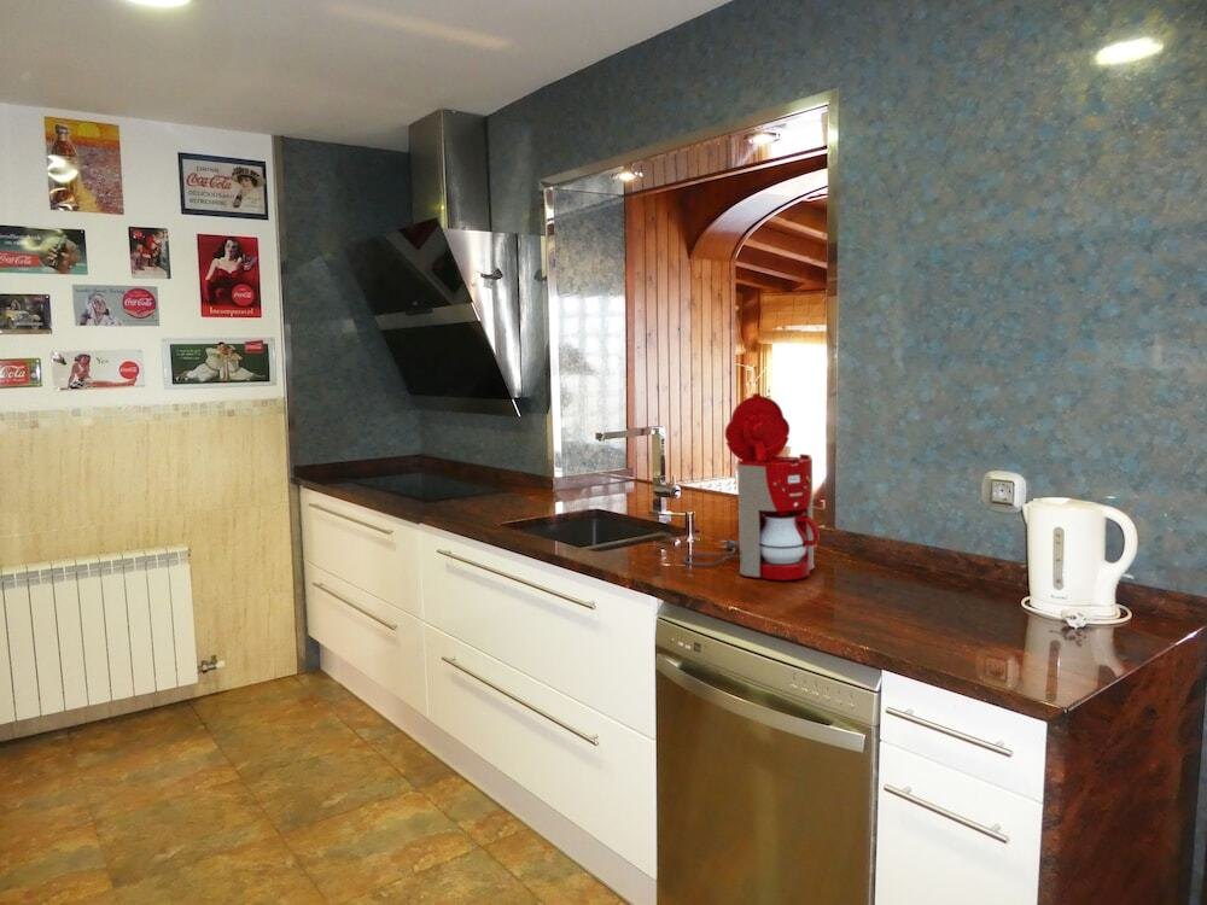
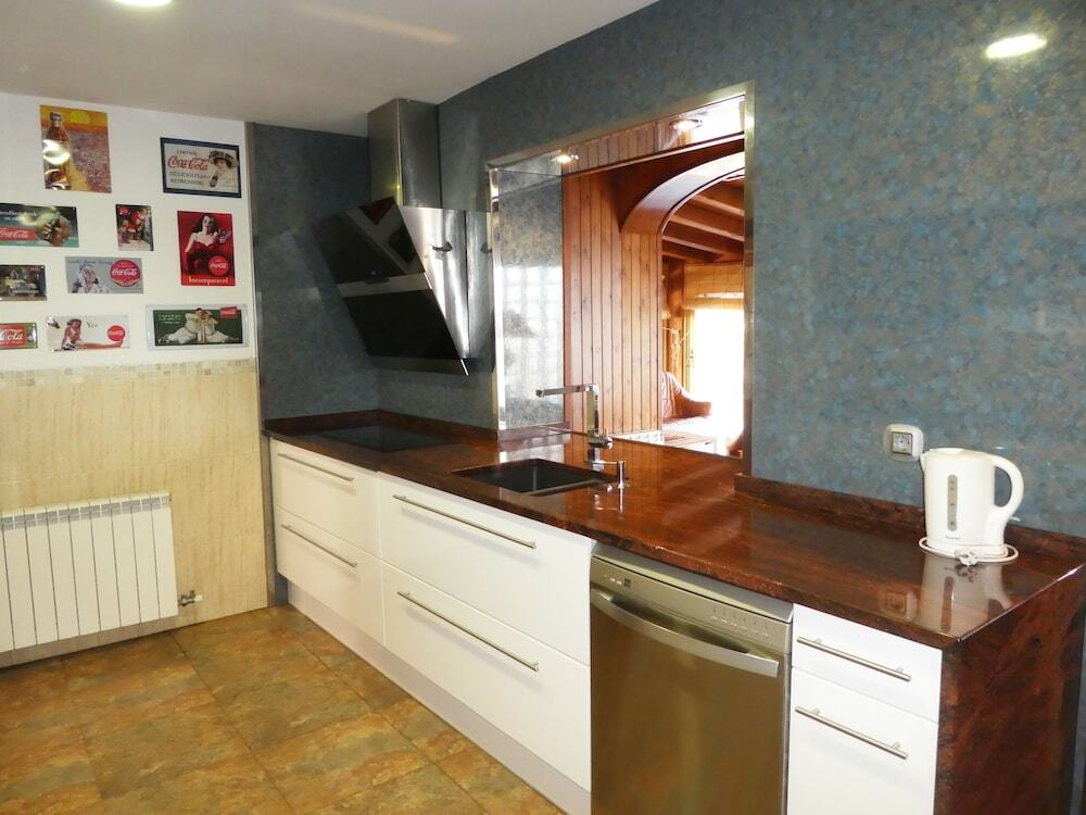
- coffee maker (744, 479)
